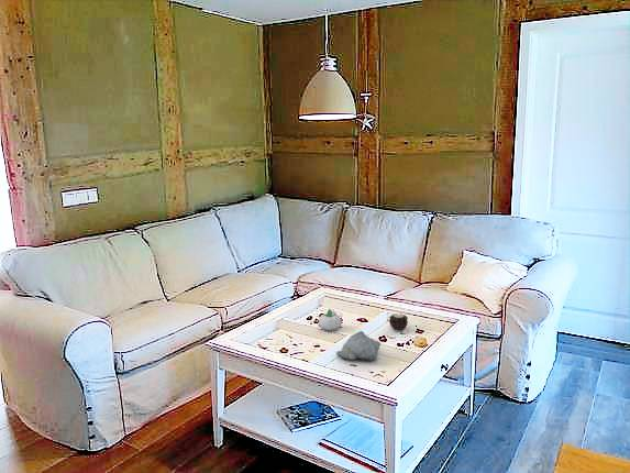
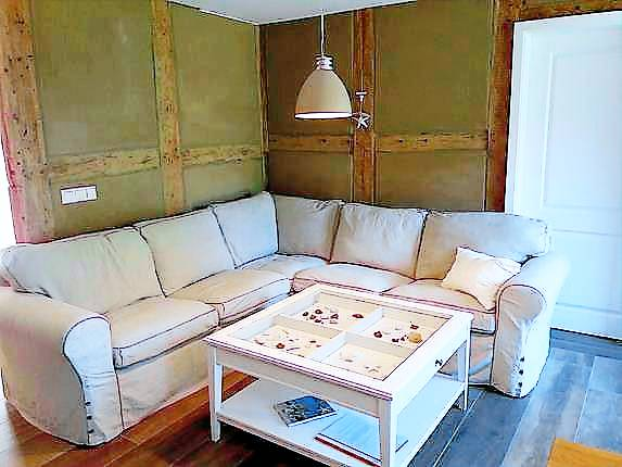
- candle (398, 320)
- seashell (358, 345)
- succulent planter (330, 319)
